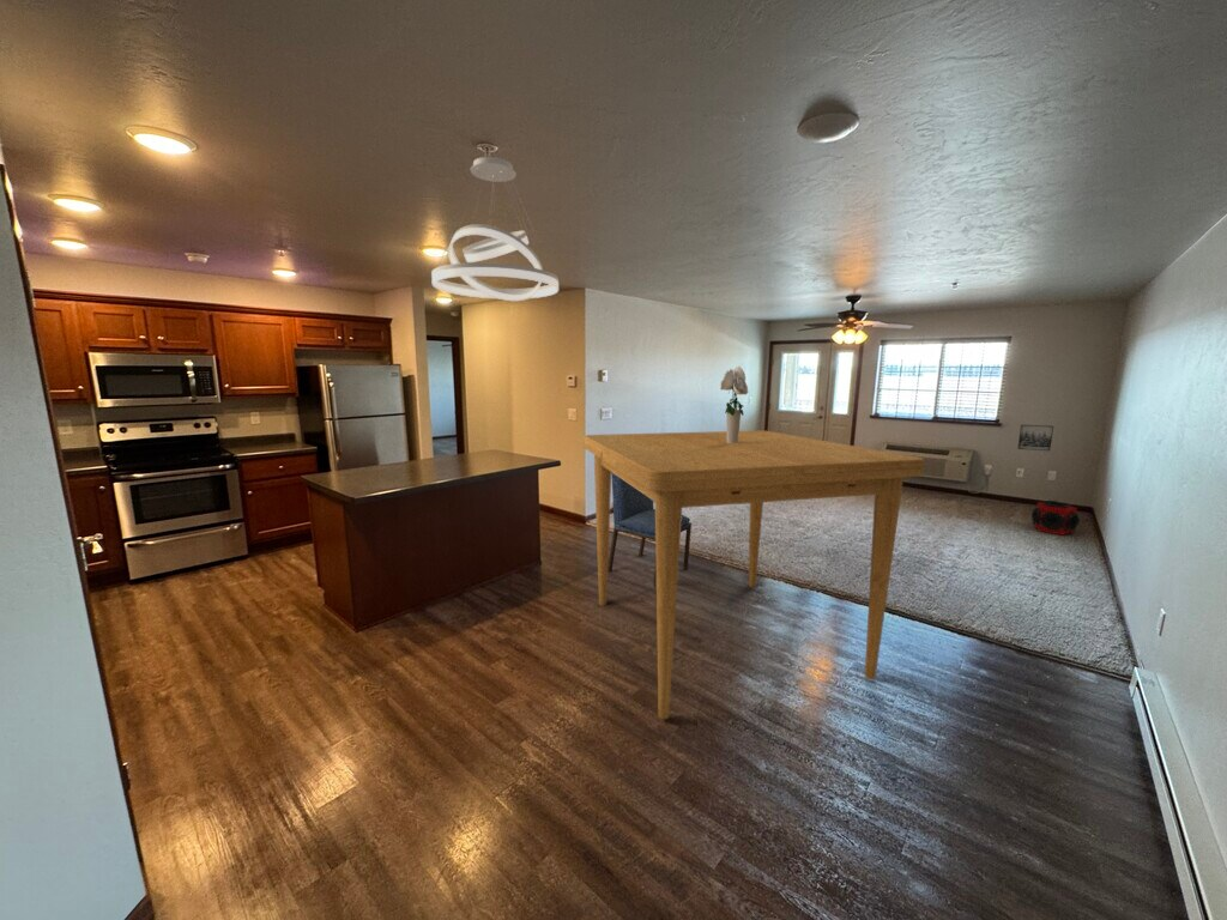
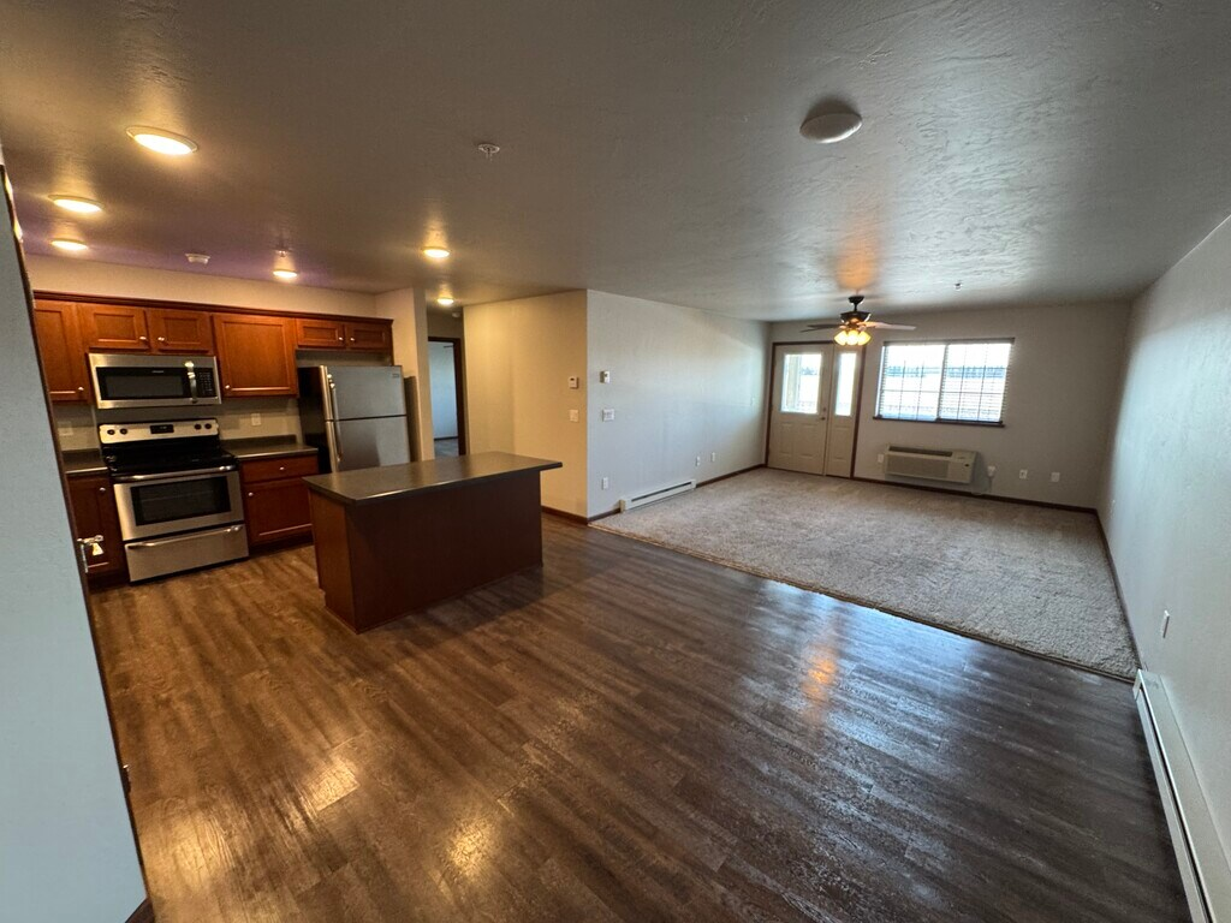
- bouquet (733, 404)
- speaker (1056, 516)
- pendant light (495, 231)
- dining table (749, 544)
- dining chair (649, 516)
- wall art (1035, 437)
